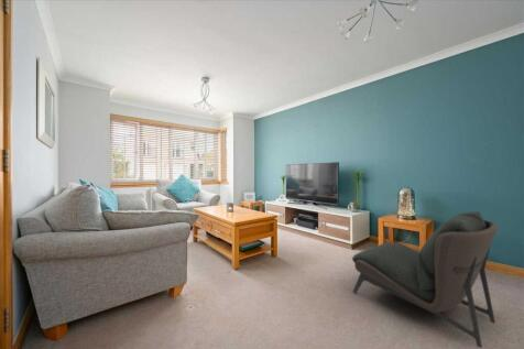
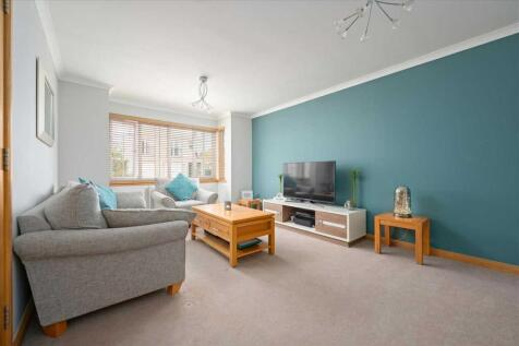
- armless chair (418, 257)
